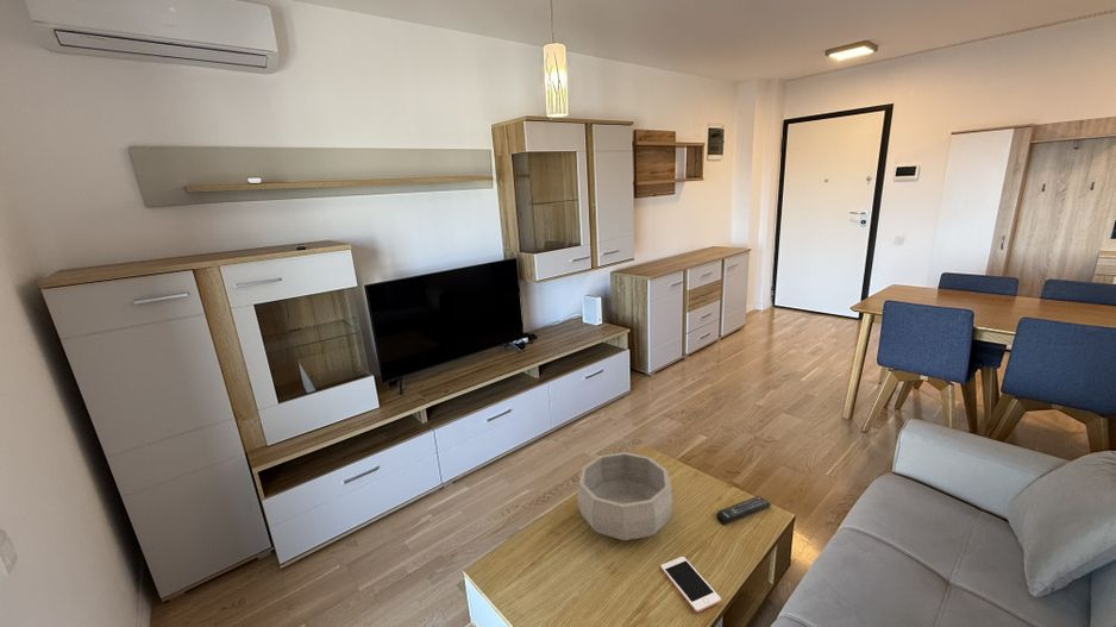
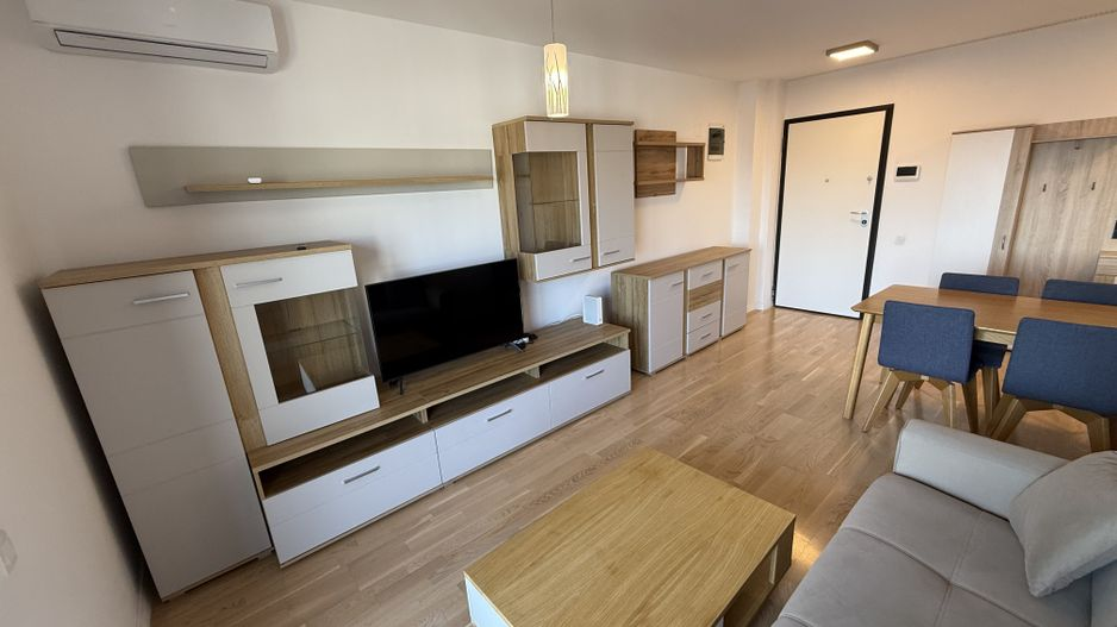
- decorative bowl (623, 496)
- cell phone (689, 582)
- remote control (744, 509)
